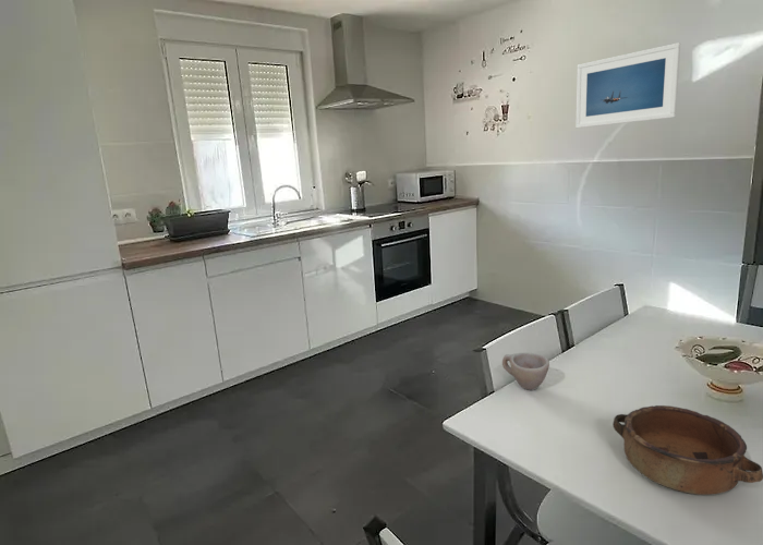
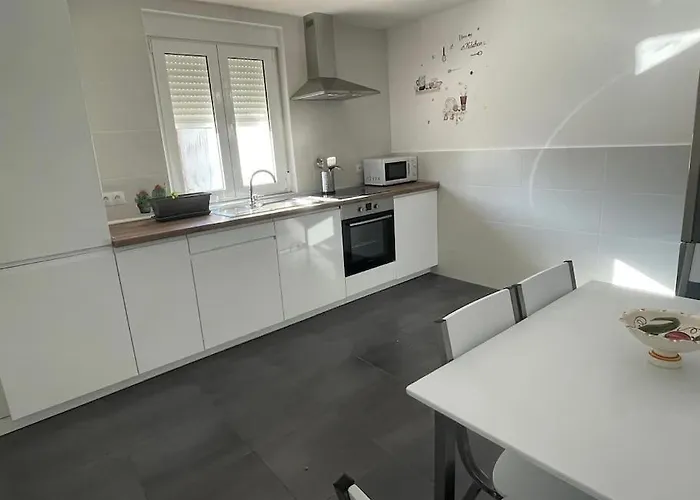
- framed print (622, 89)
- cup (523, 372)
- bowl (679, 449)
